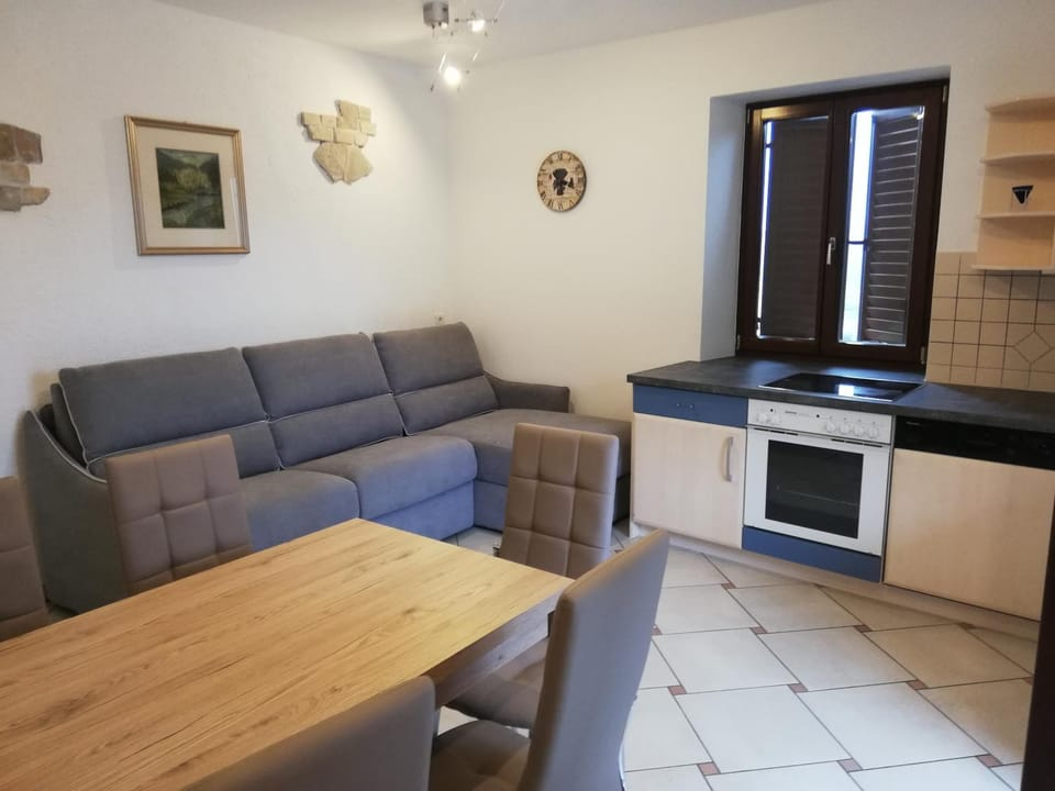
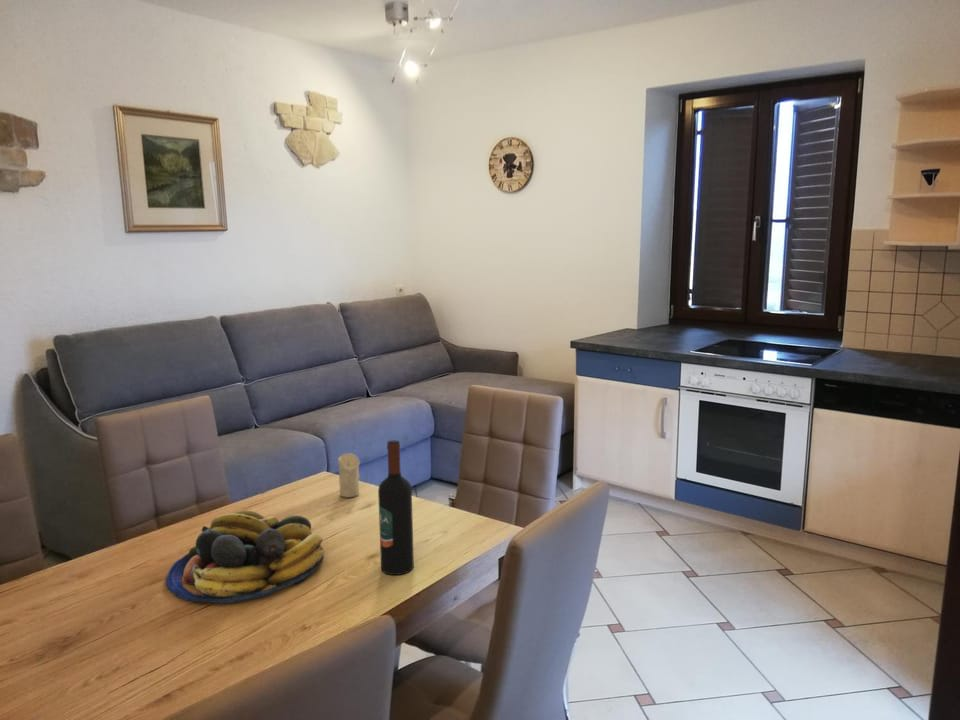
+ fruit bowl (245, 540)
+ wine bottle (395, 505)
+ candle (348, 475)
